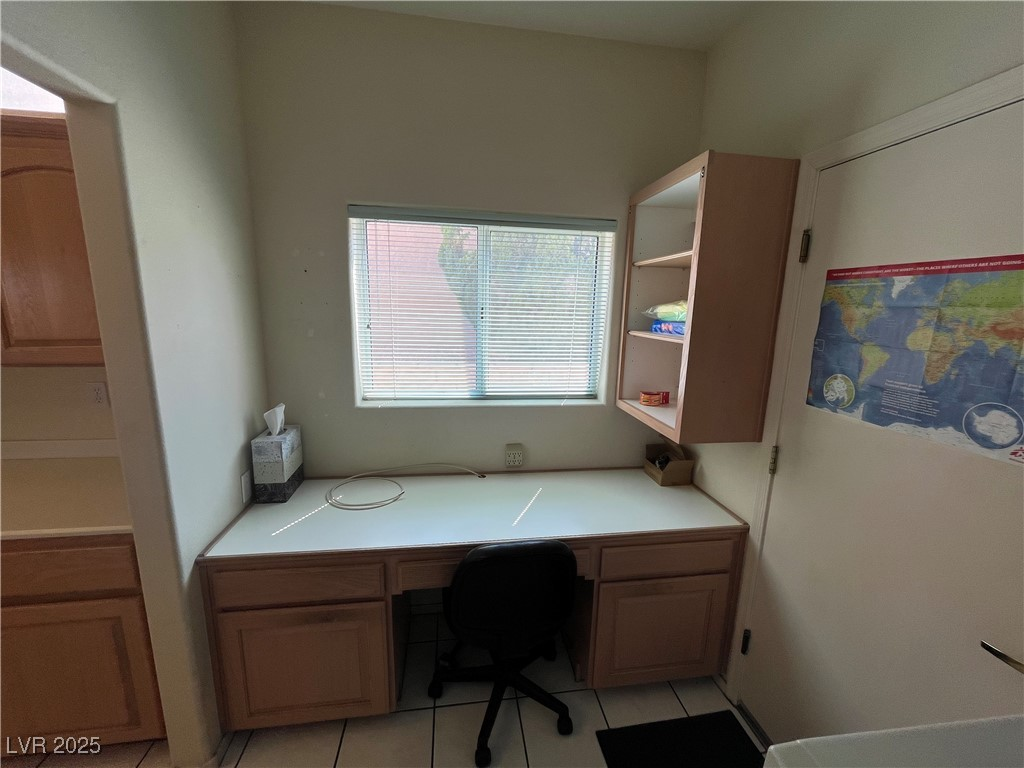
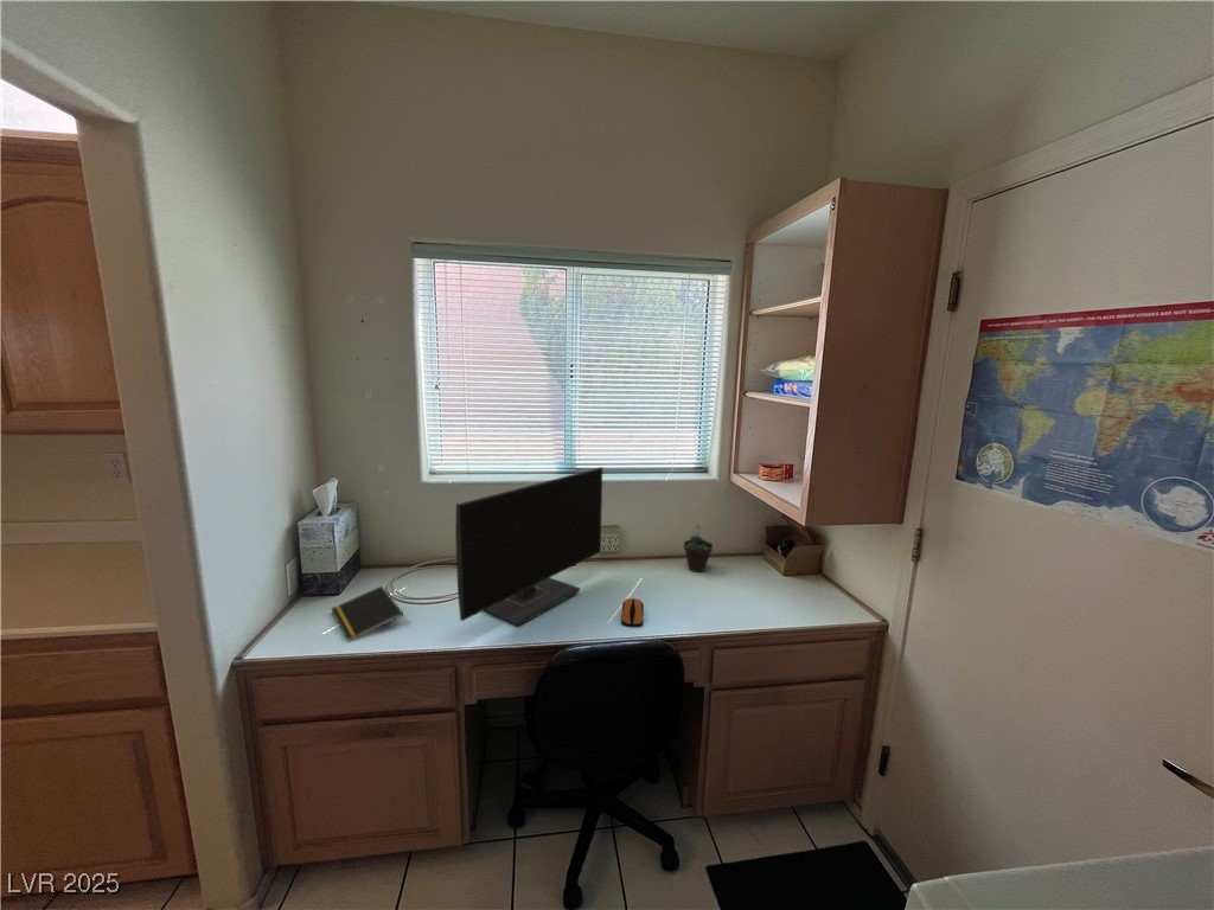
+ notepad (366, 611)
+ computer mouse (632, 609)
+ succulent plant (697, 546)
+ monitor (530, 541)
